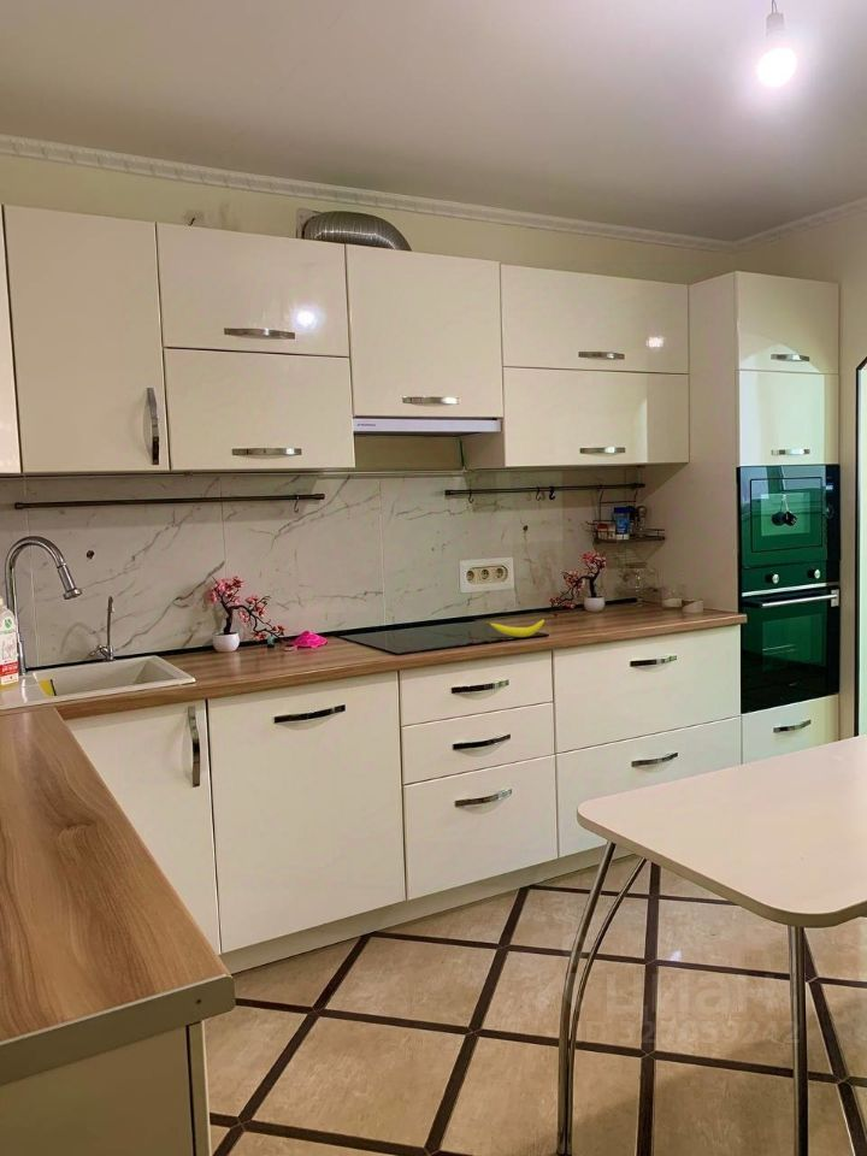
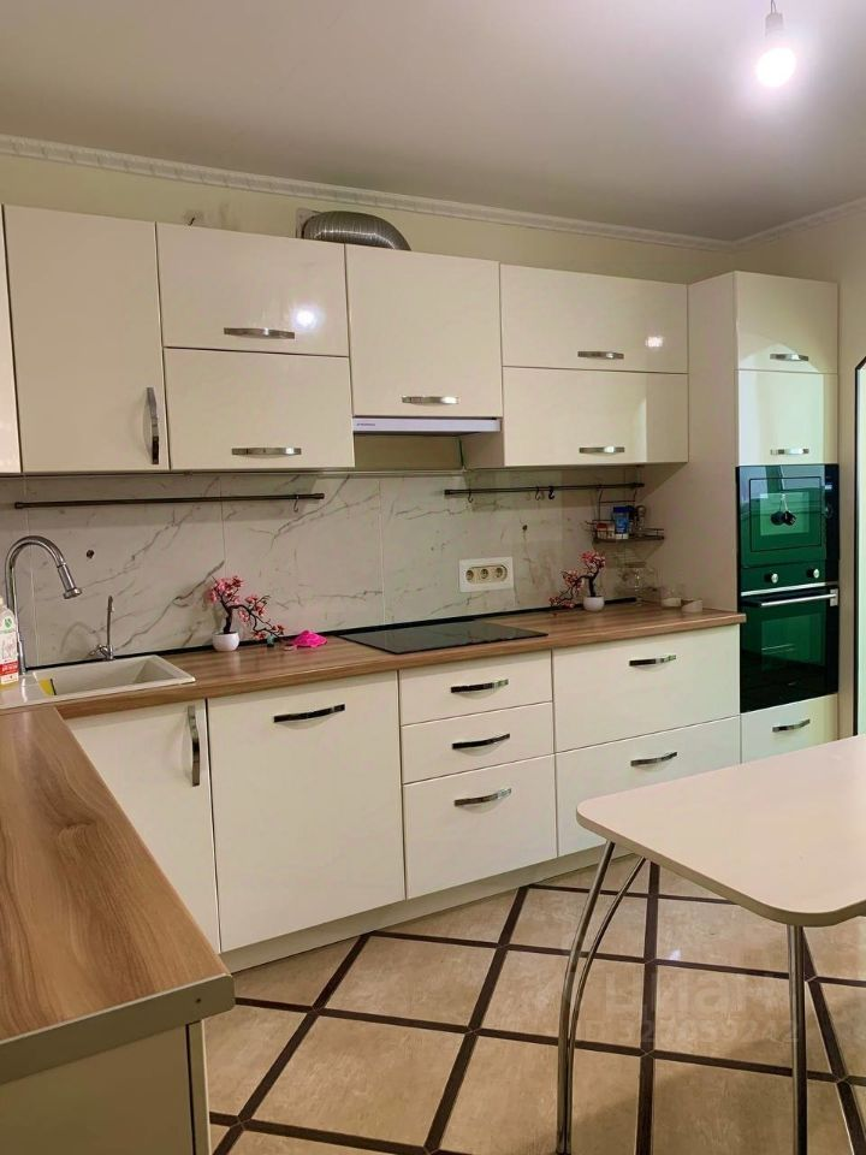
- banana (518, 627)
